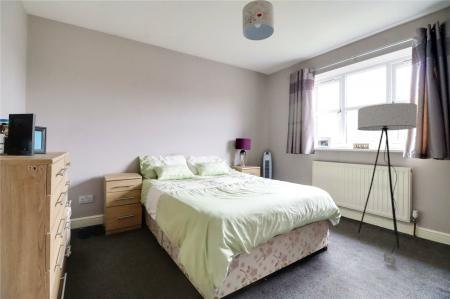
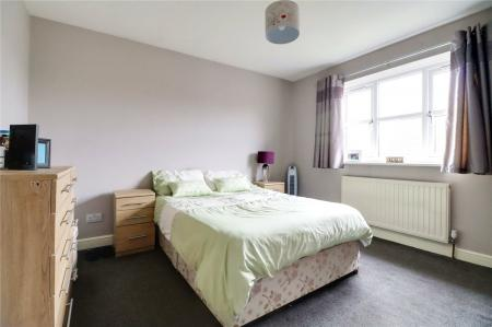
- floor lamp (374, 173)
